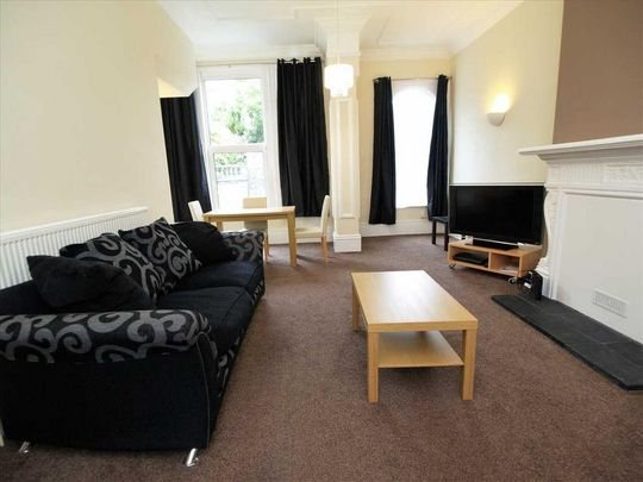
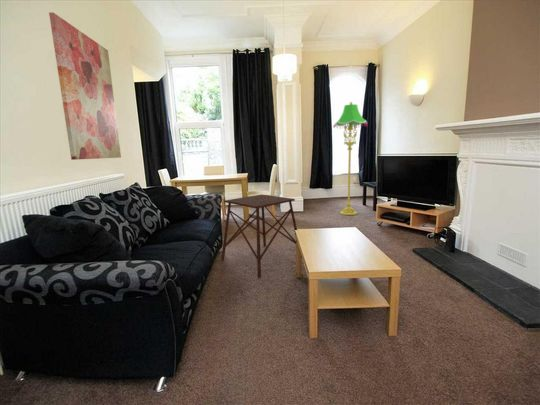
+ side table (260, 231)
+ floor lamp (349, 159)
+ wall art (91, 98)
